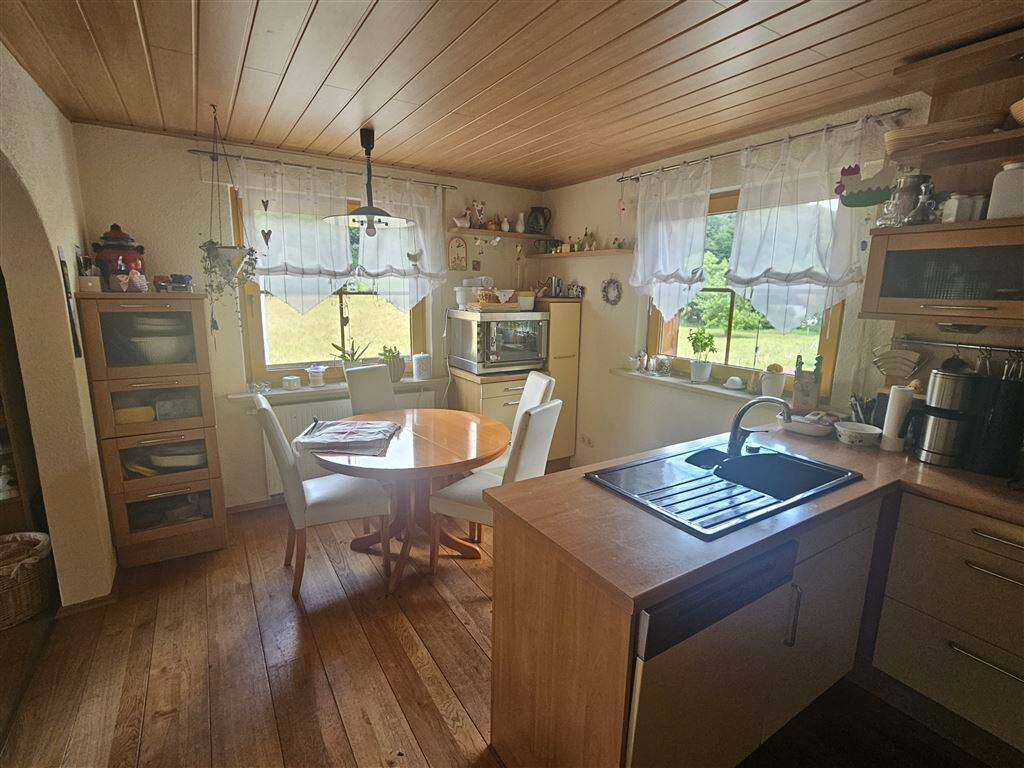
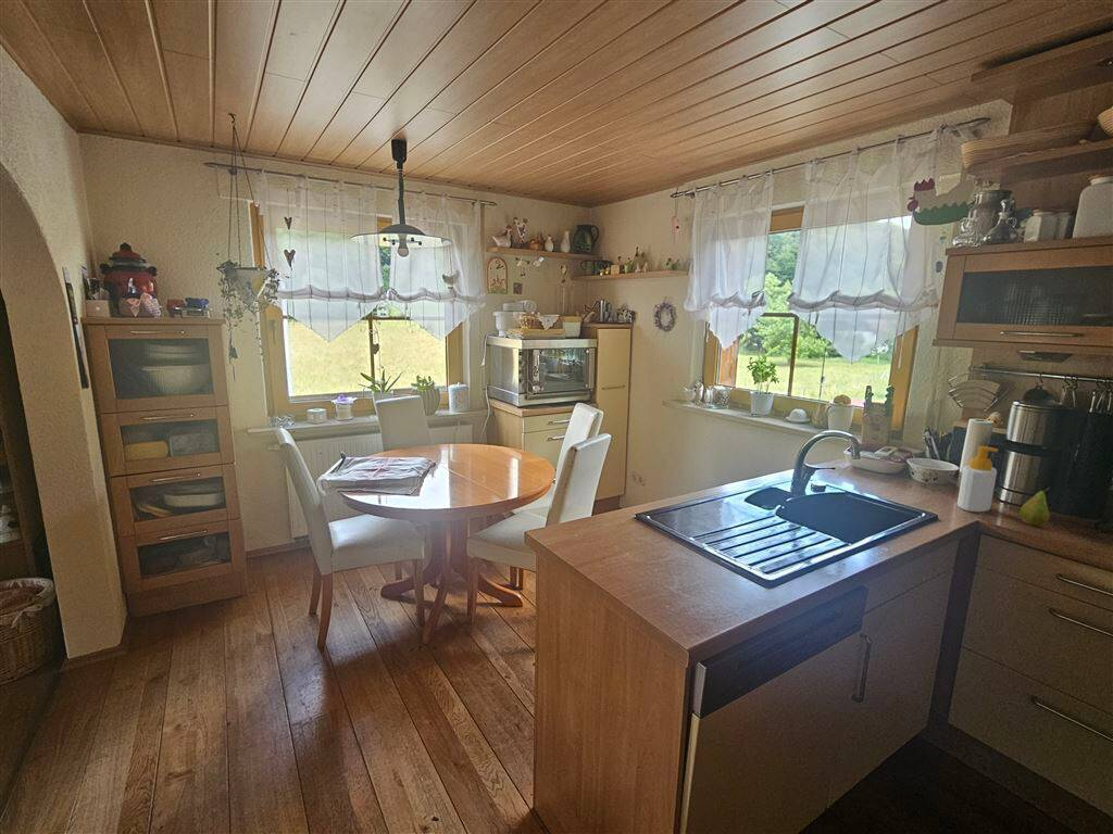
+ soap bottle (978, 477)
+ fruit (1035, 505)
